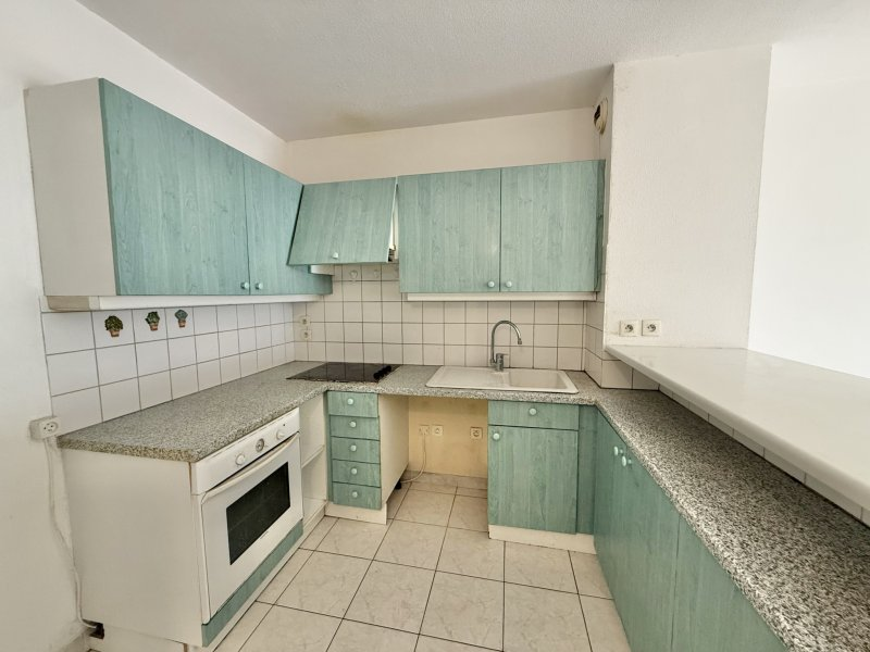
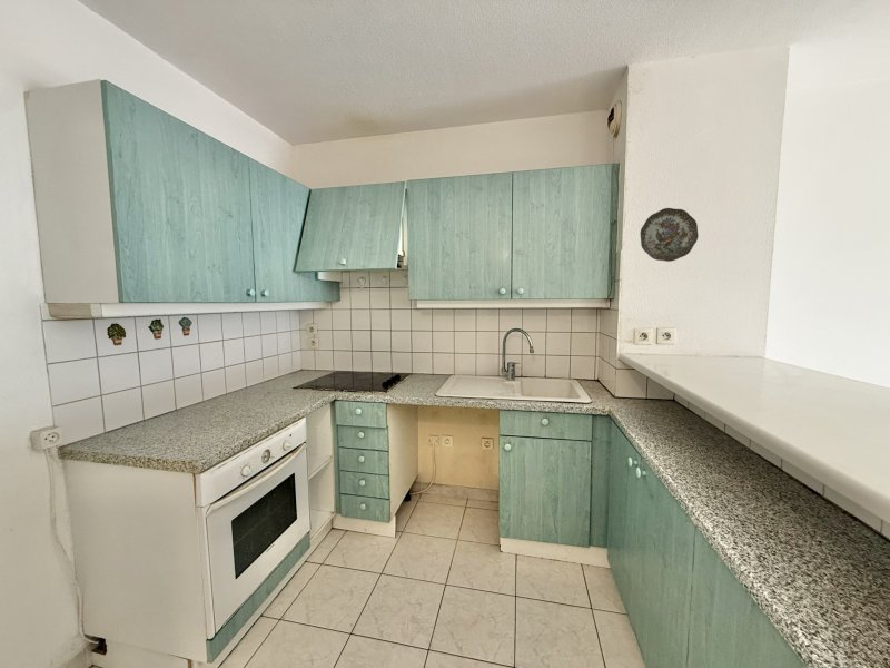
+ decorative plate (668, 235)
